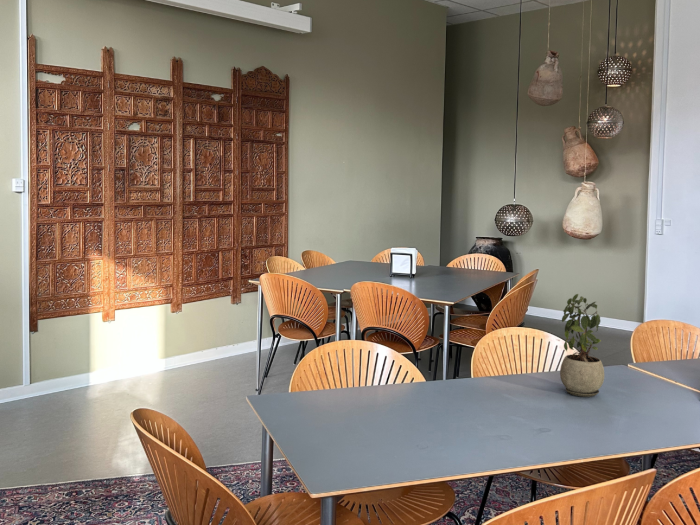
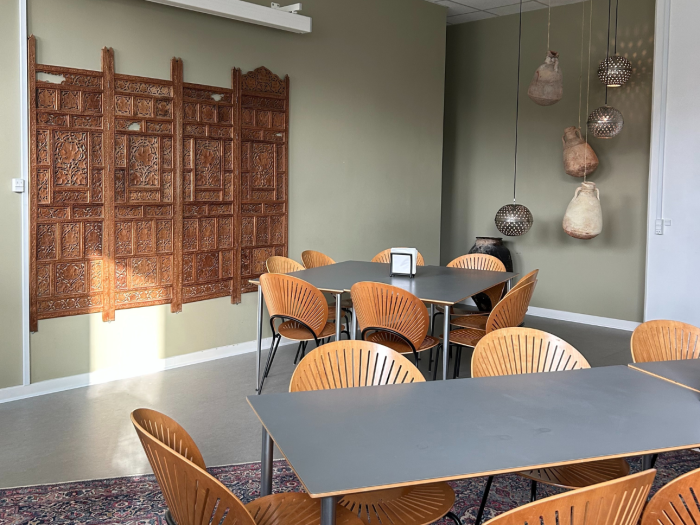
- potted plant (583, 345)
